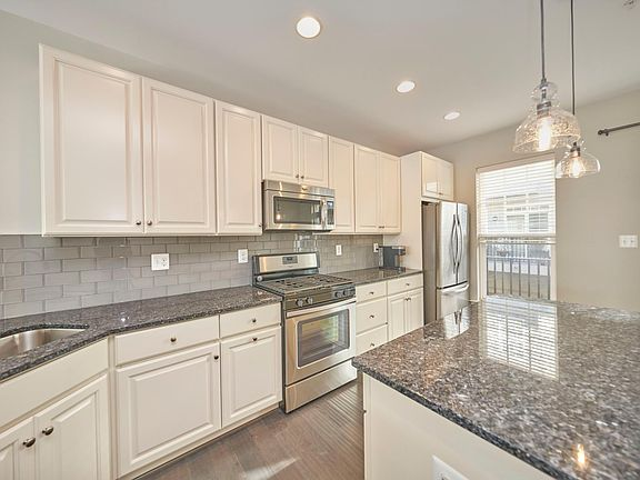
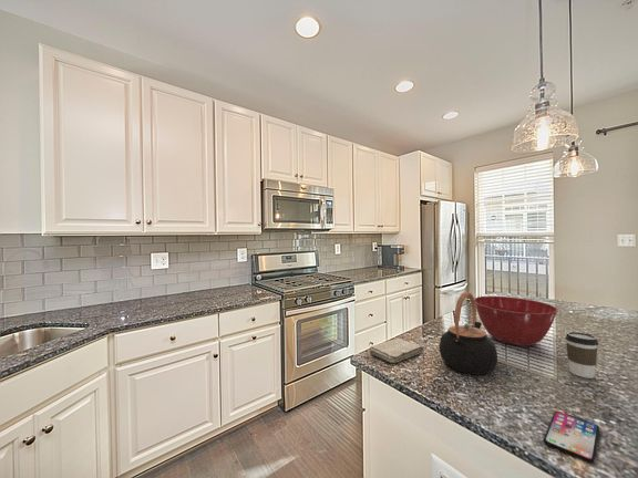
+ mixing bowl (513, 321)
+ coffee cup (582, 354)
+ smartphone (572, 433)
+ washcloth (395, 349)
+ teapot (467, 326)
